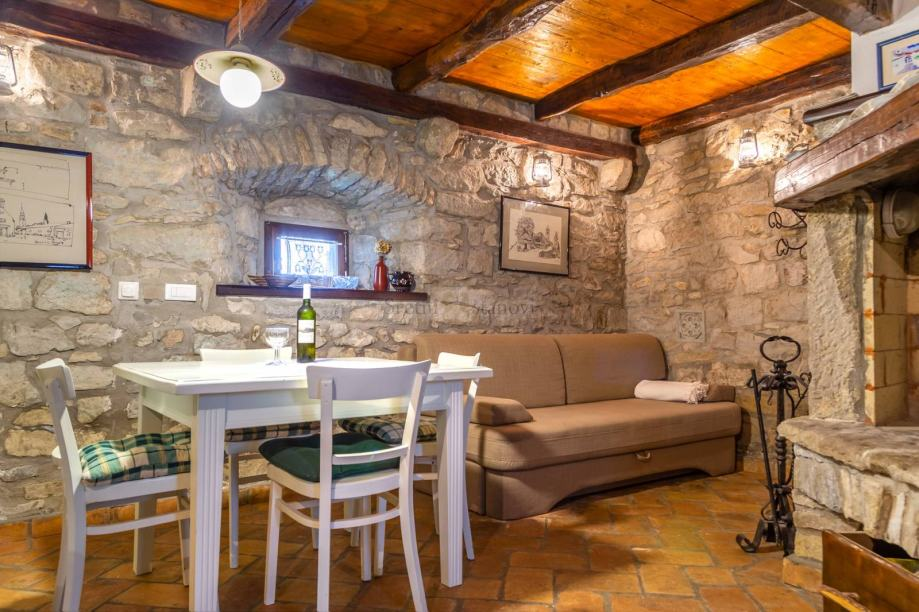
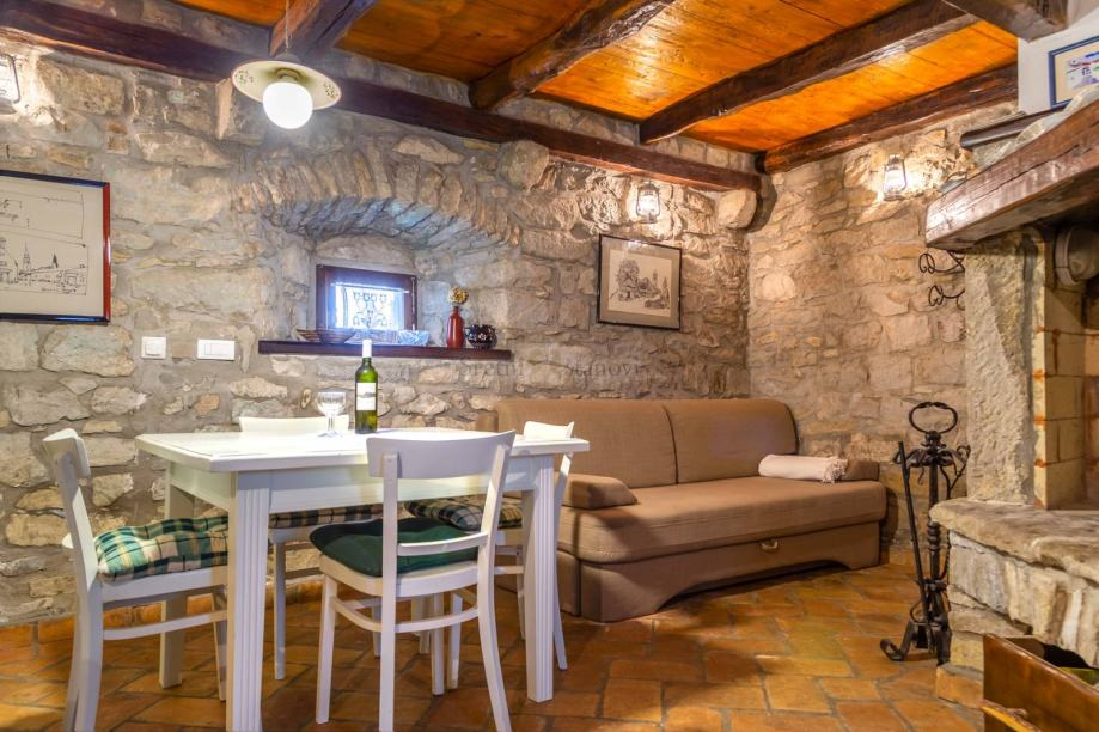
- wall ornament (691, 326)
